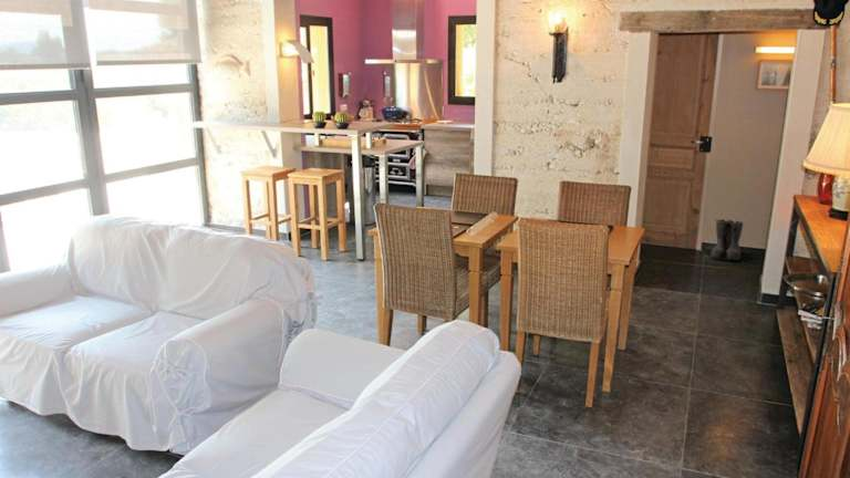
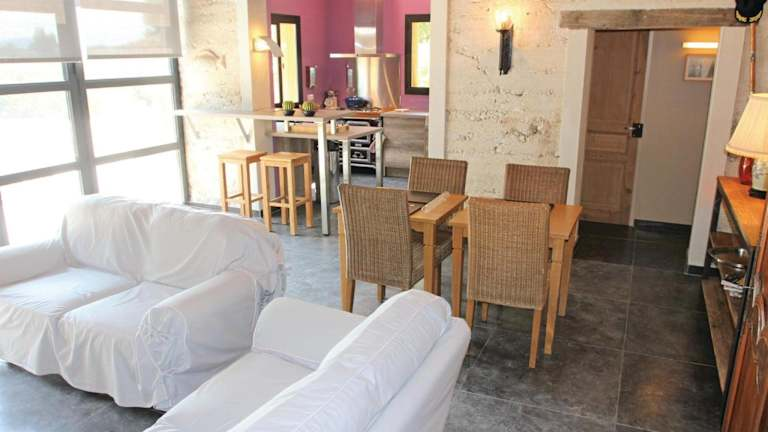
- boots (727, 239)
